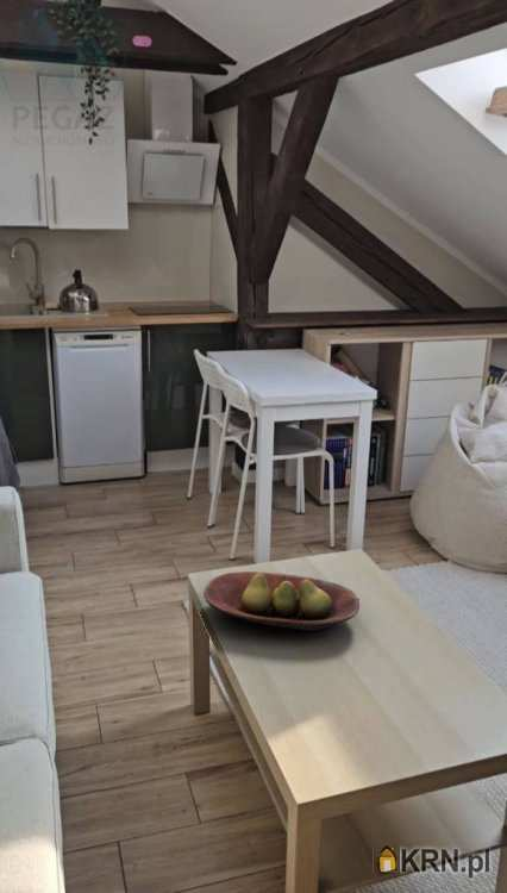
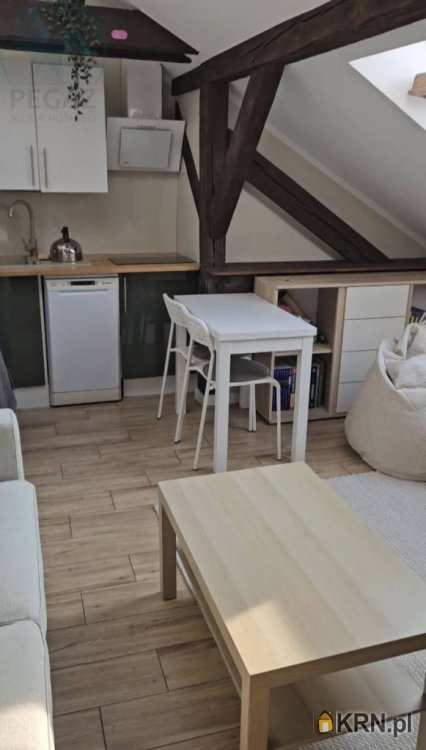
- fruit bowl (281, 597)
